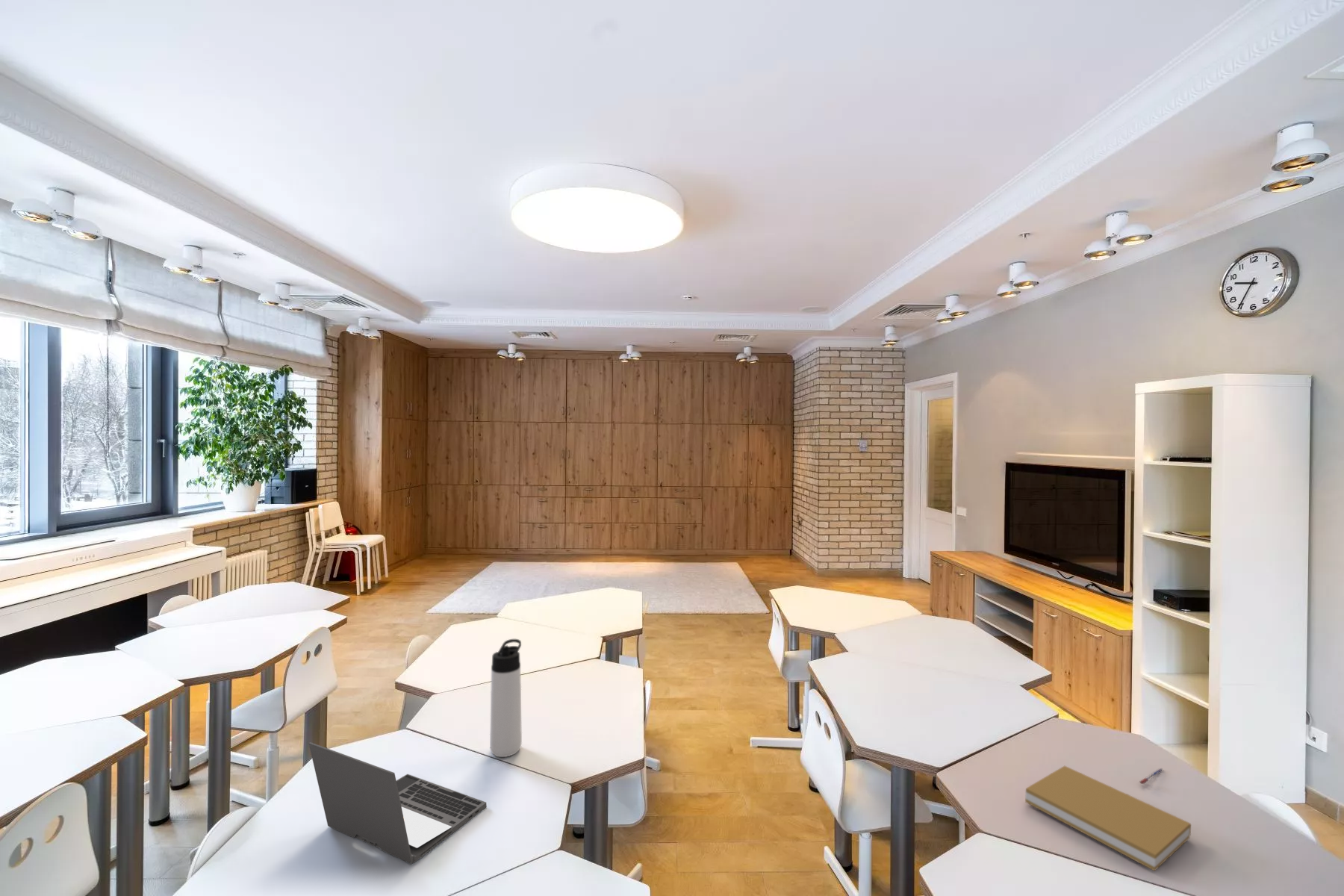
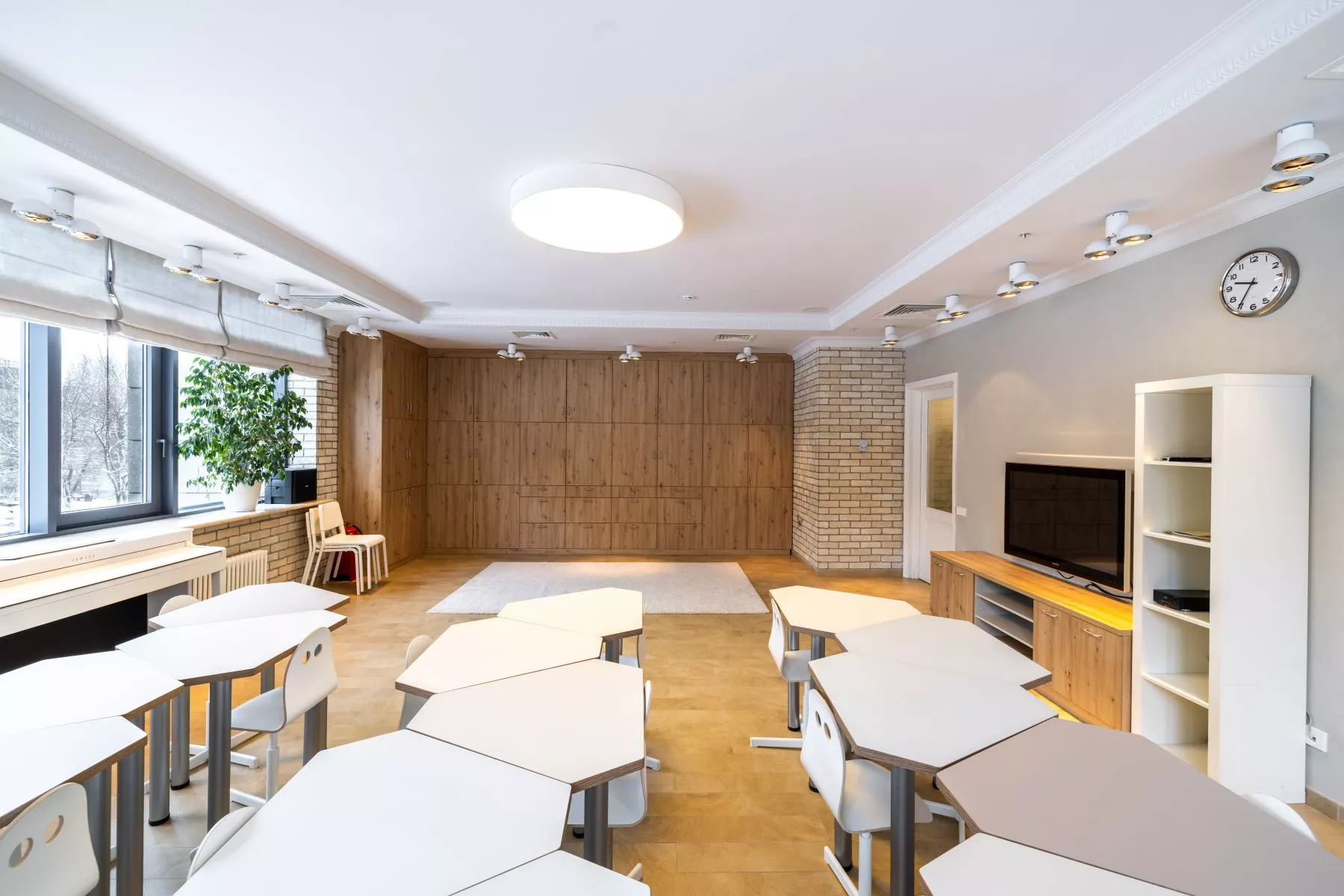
- laptop (401, 777)
- thermos bottle (508, 696)
- book (1104, 812)
- pen (1151, 775)
